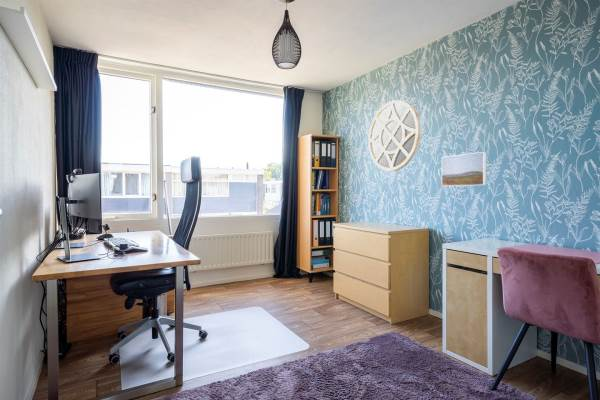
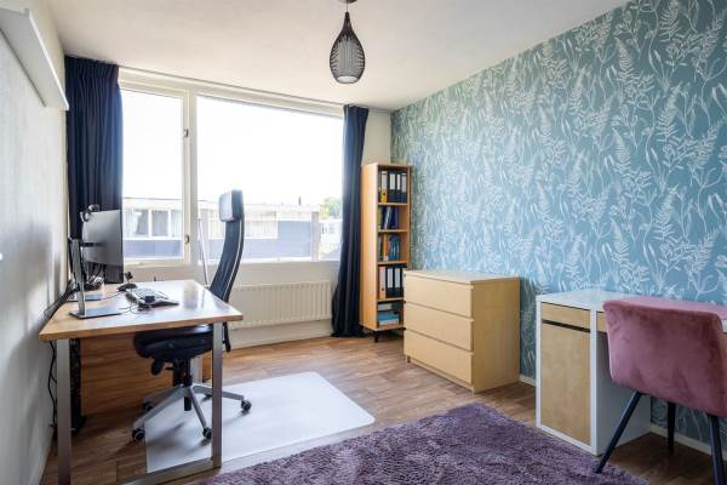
- home mirror (392, 136)
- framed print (462, 170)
